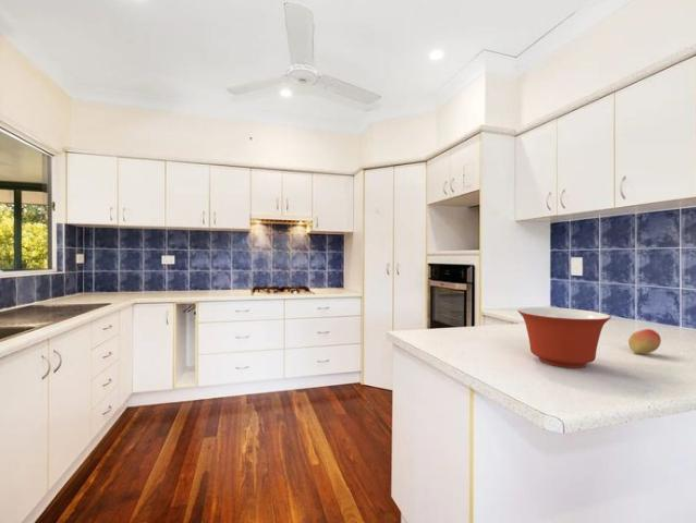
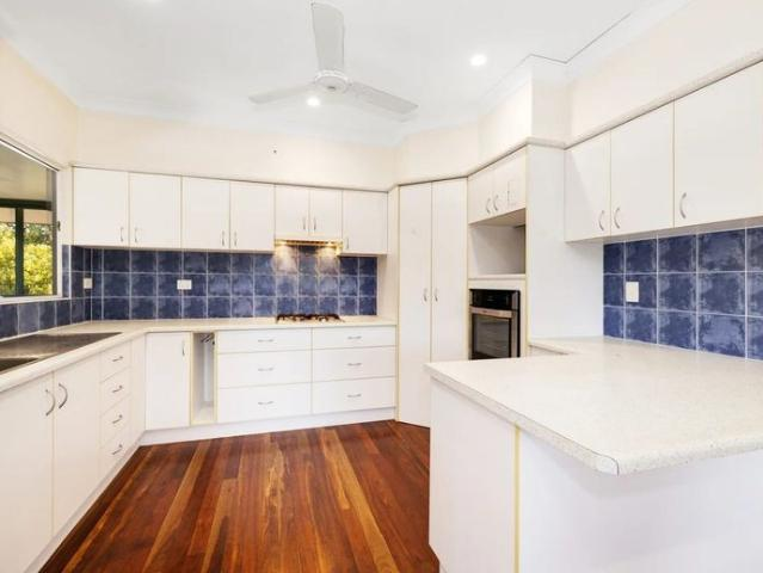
- mixing bowl (561, 337)
- fruit (645, 341)
